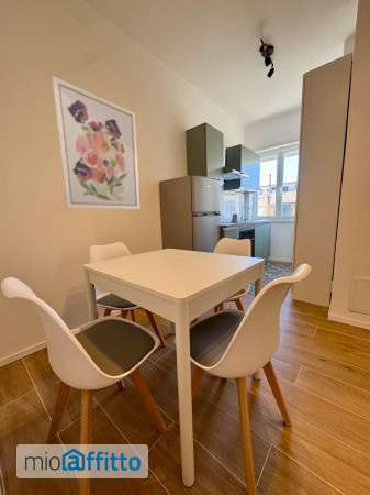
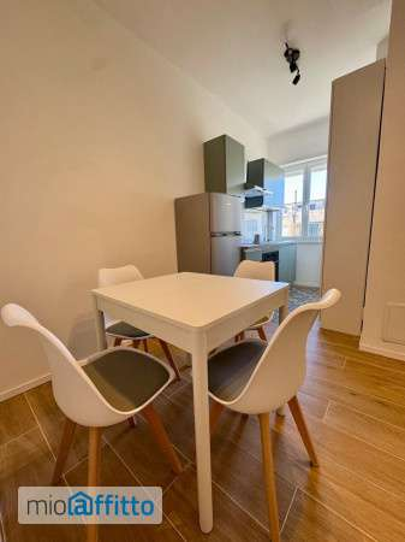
- wall art (103, 155)
